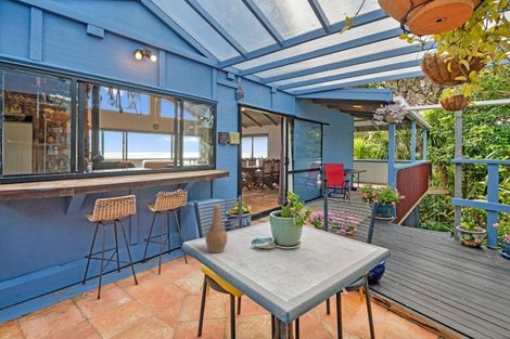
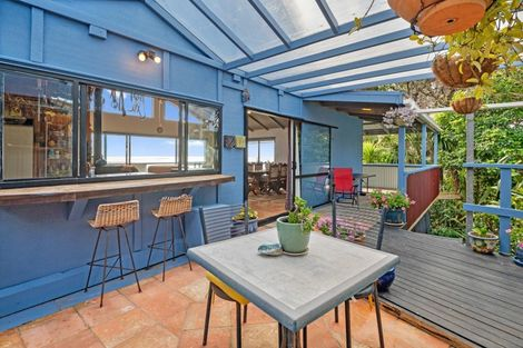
- vase (216, 227)
